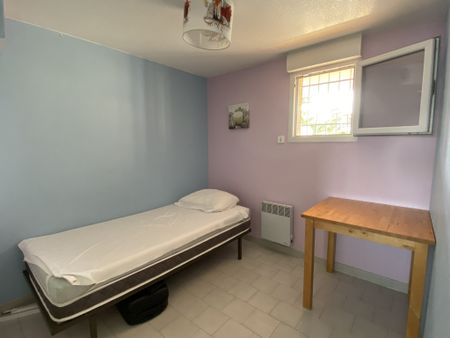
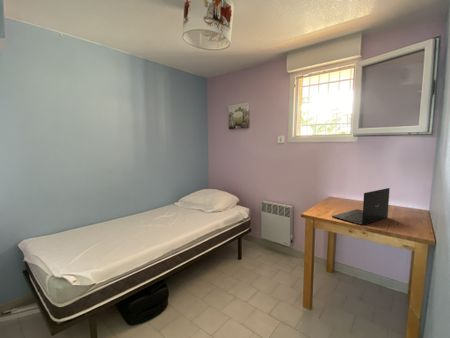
+ laptop (363, 202)
